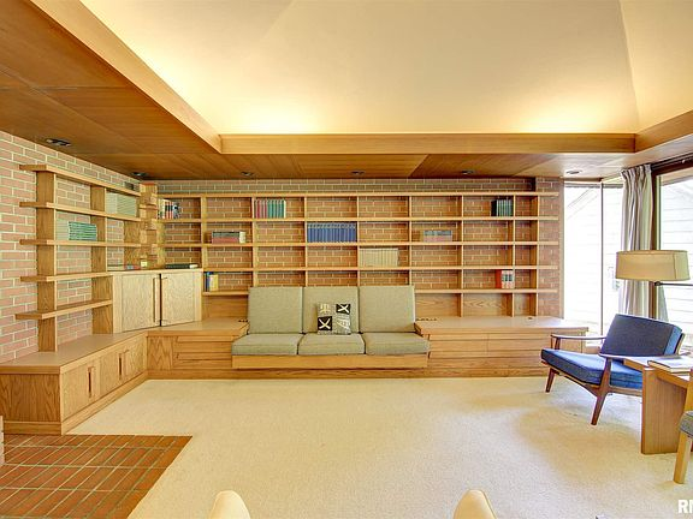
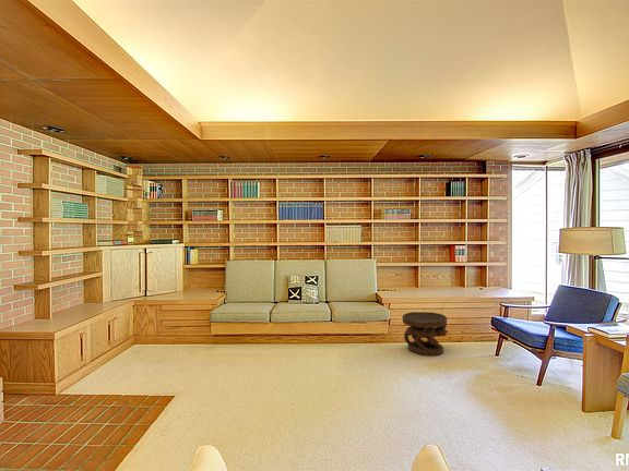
+ side table (425, 333)
